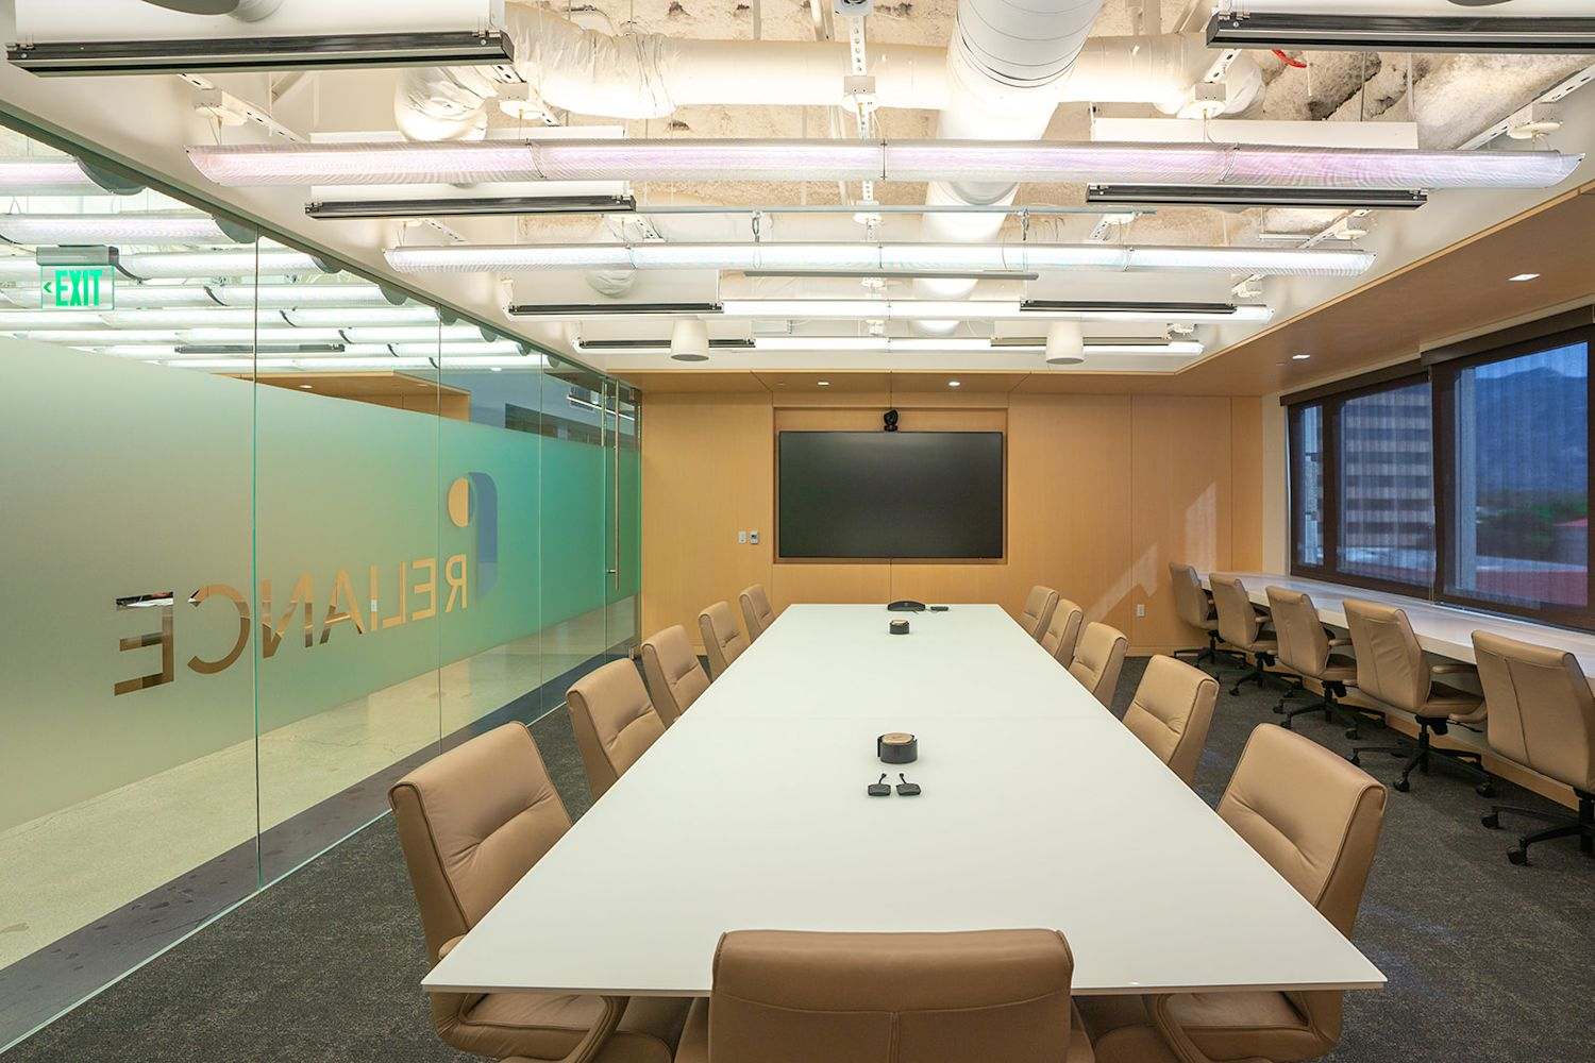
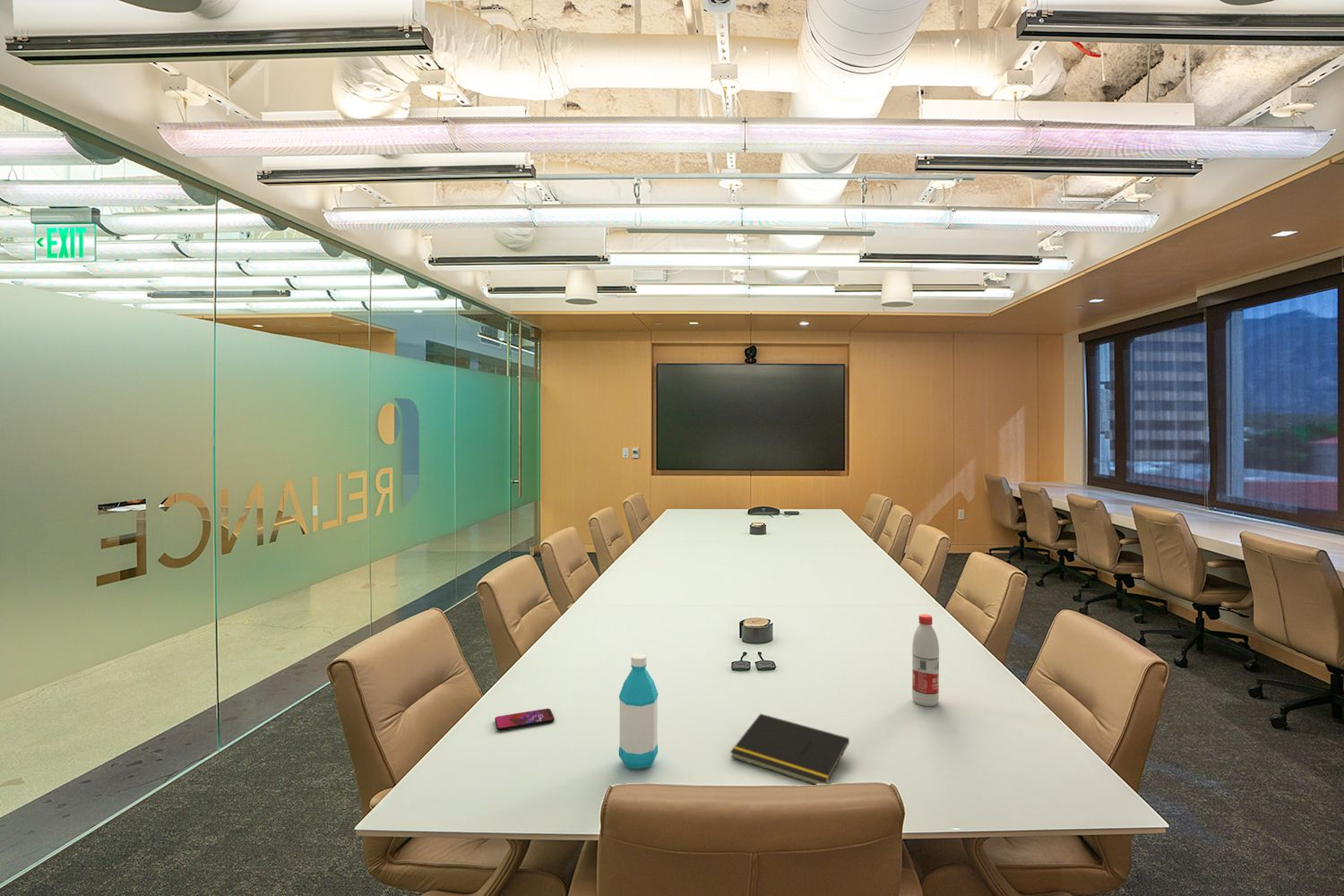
+ notepad (789, 747)
+ water bottle (638, 710)
+ smartphone (524, 719)
+ water bottle (925, 659)
